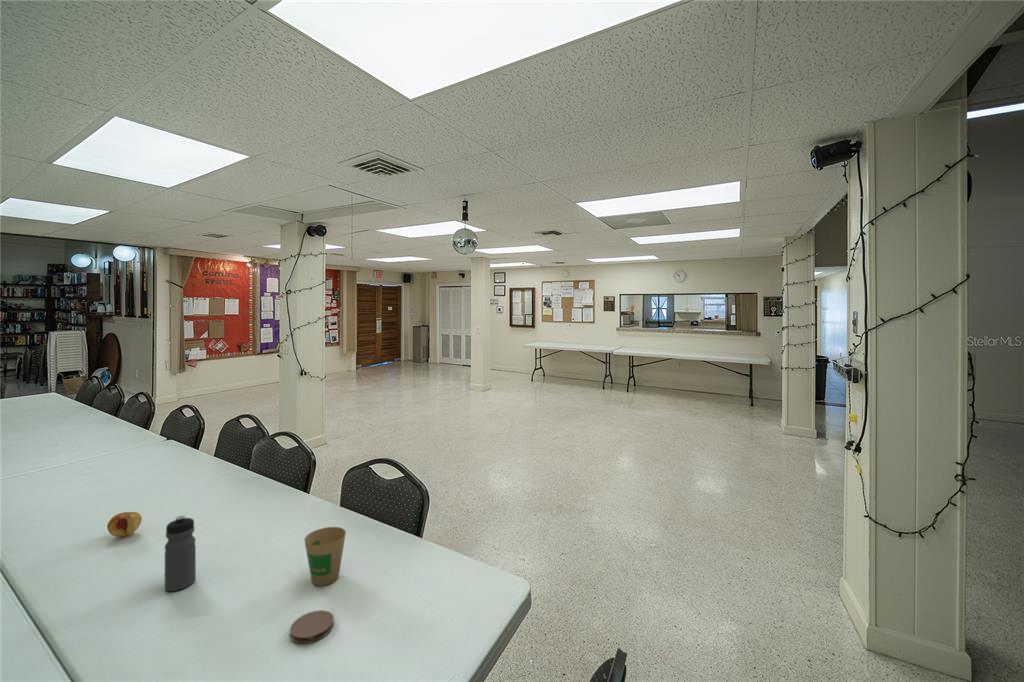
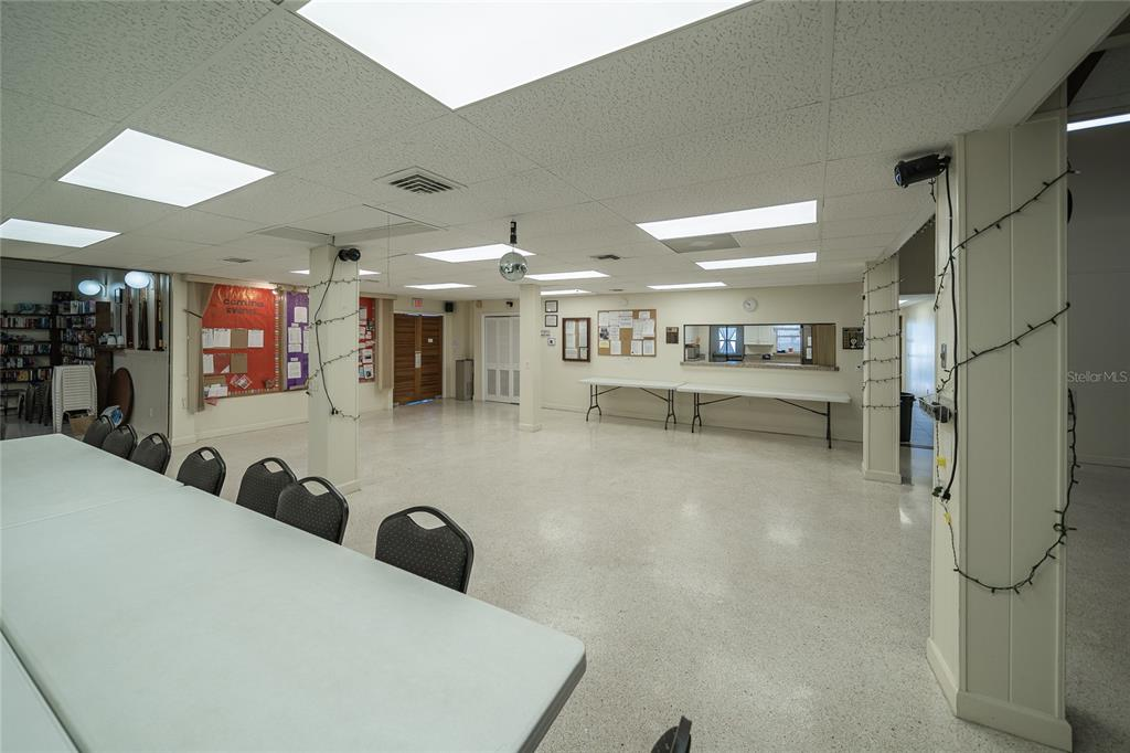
- water bottle (180, 550)
- fruit (126, 523)
- paper cup (325, 557)
- coaster (312, 626)
